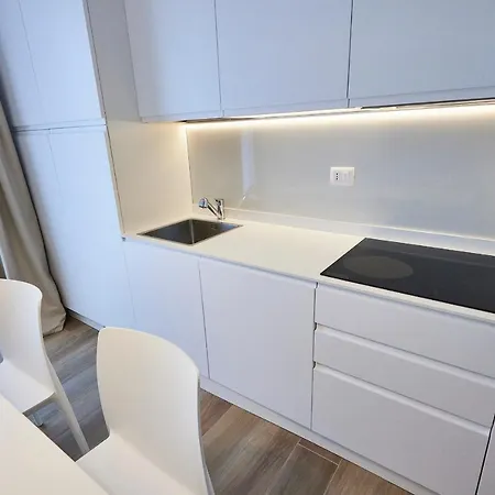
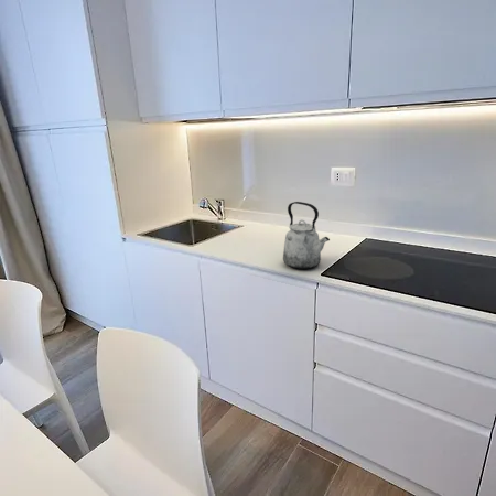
+ kettle (308, 236)
